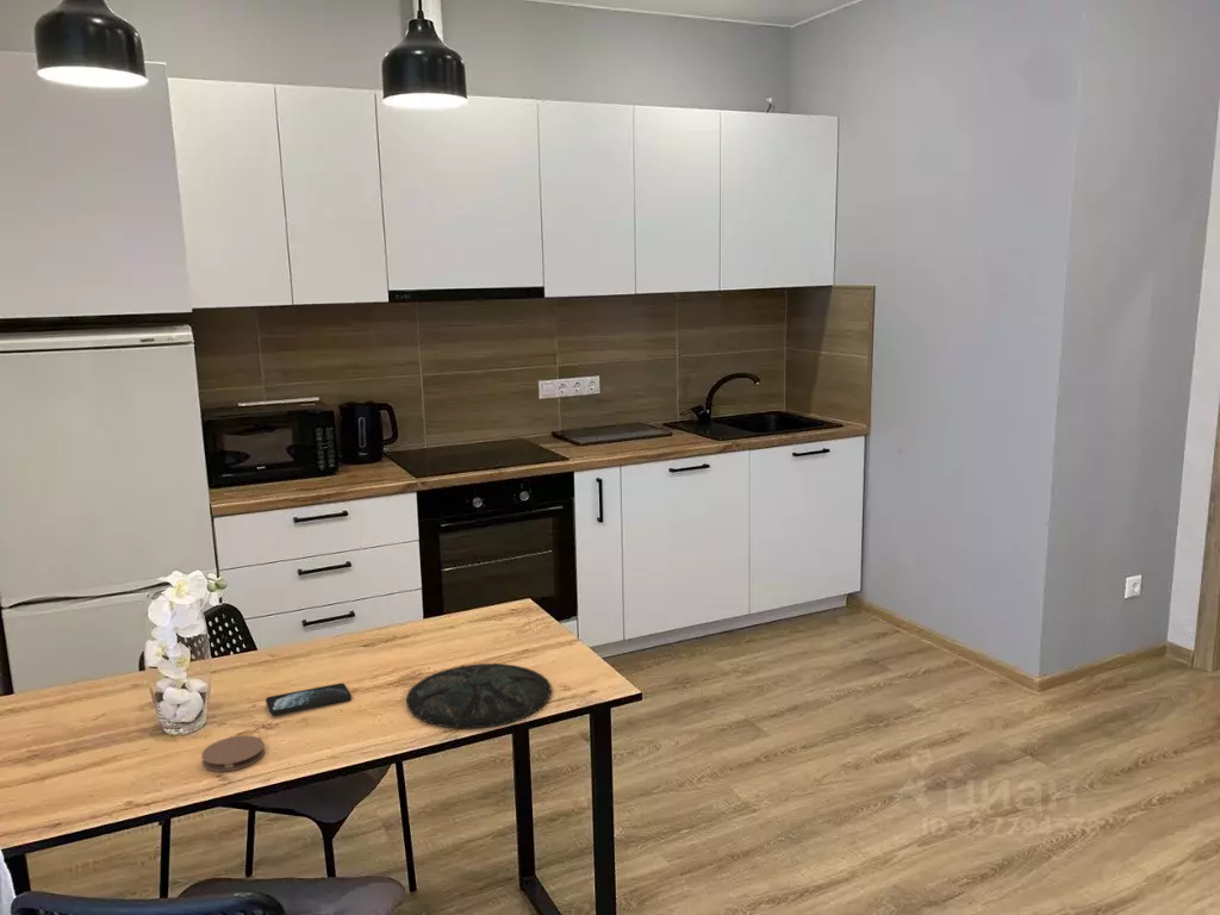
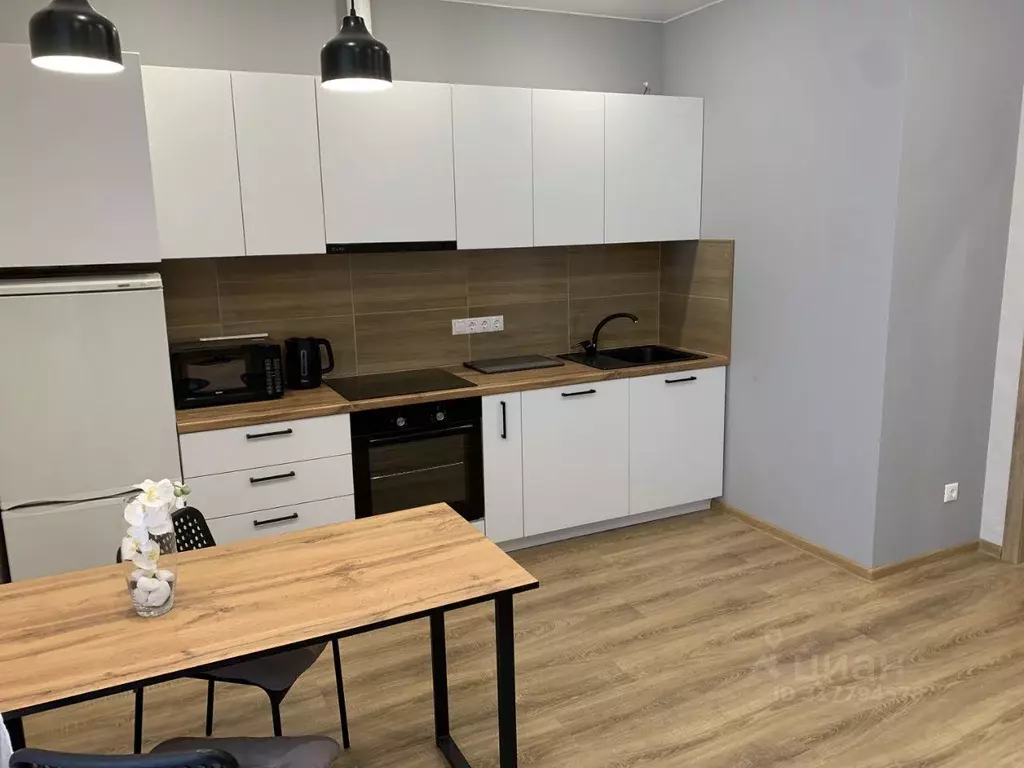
- plate (479, 685)
- coaster (234, 753)
- smartphone (309, 698)
